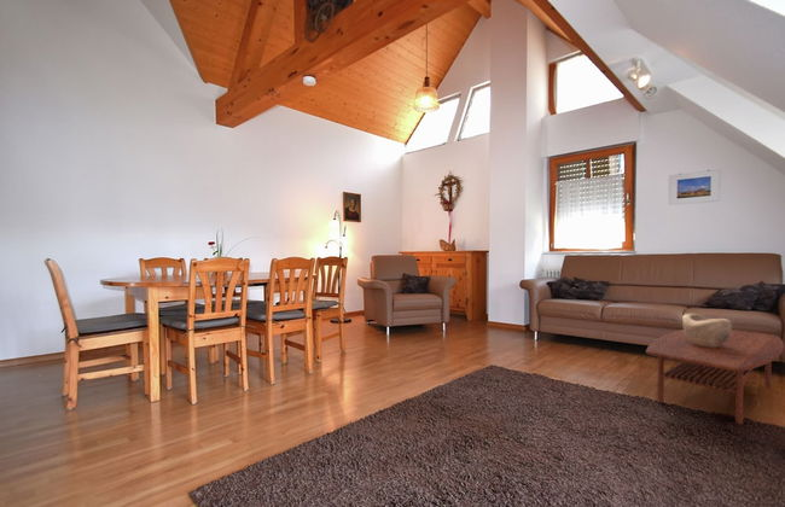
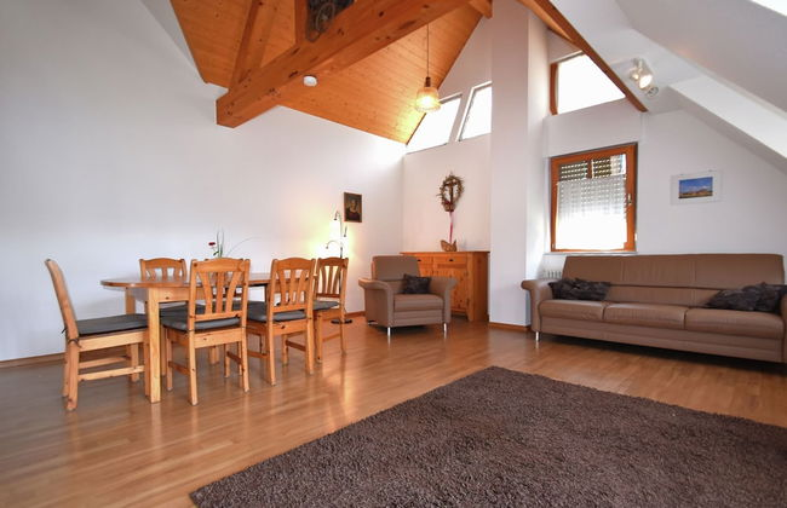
- coffee table (716, 369)
- decorative bowl (705, 330)
